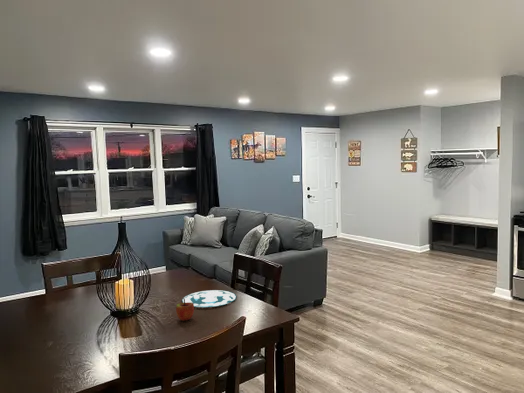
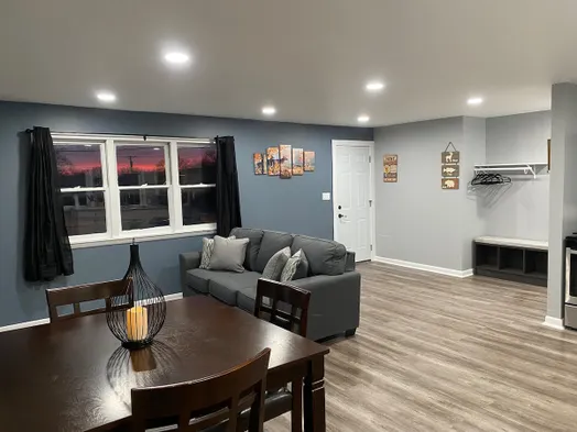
- apple (184, 308)
- plate (209, 295)
